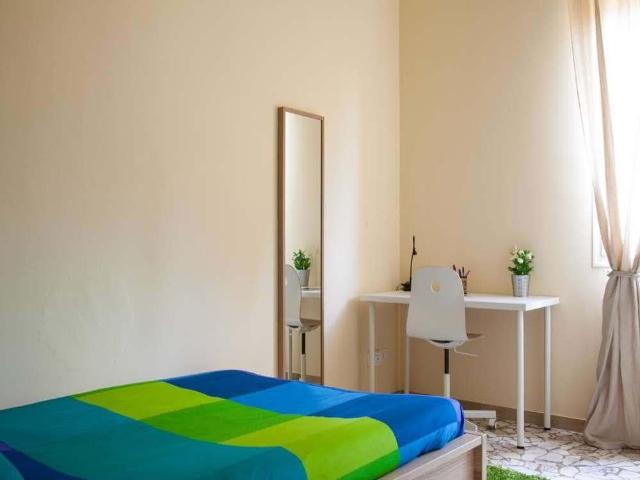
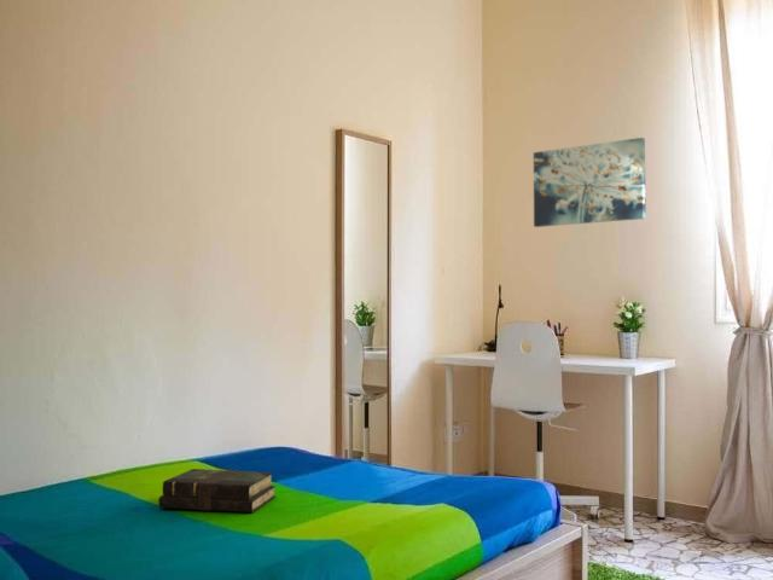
+ book (219, 489)
+ wall art (587, 184)
